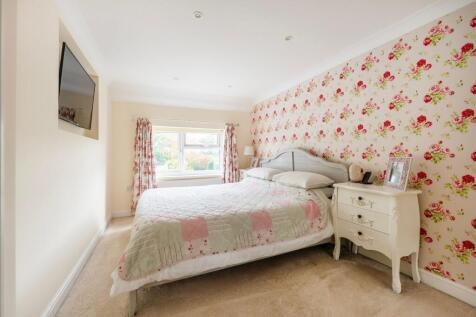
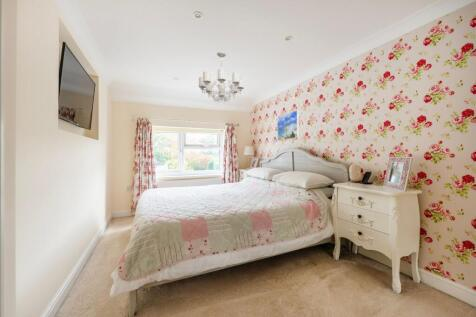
+ chandelier (221, 77)
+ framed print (287, 126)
